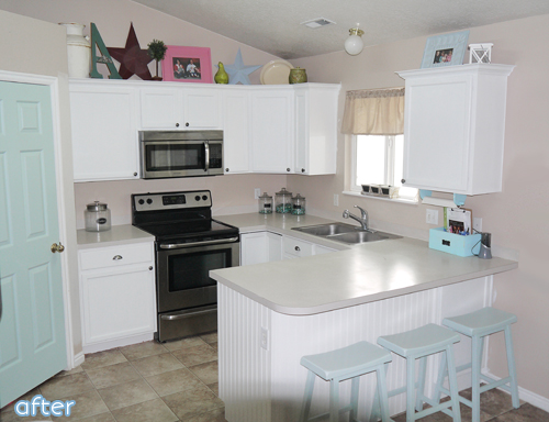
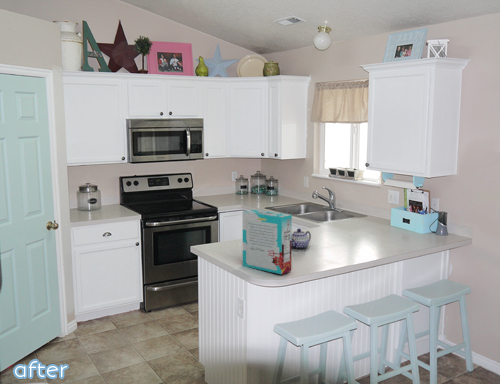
+ cereal box (266, 240)
+ teapot (299, 237)
